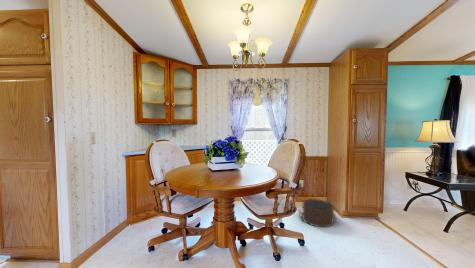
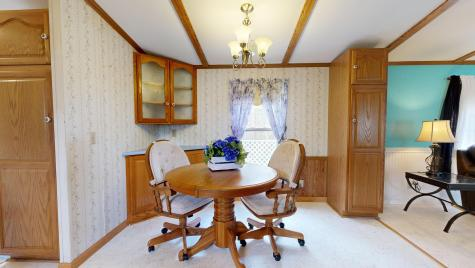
- pouf (317, 211)
